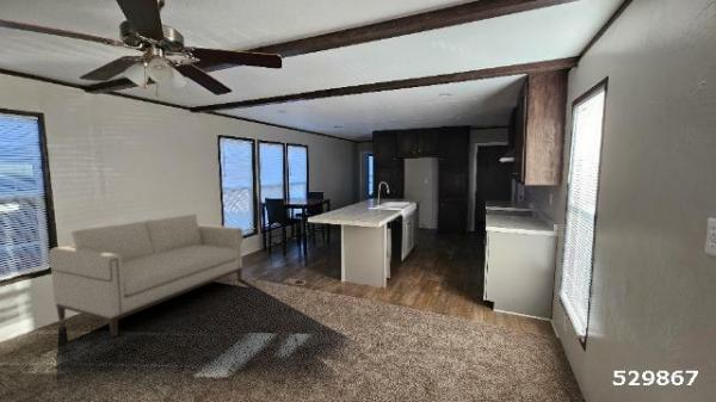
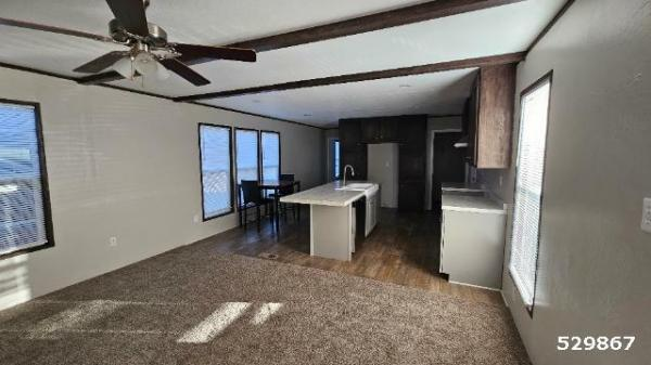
- sofa (162, 259)
